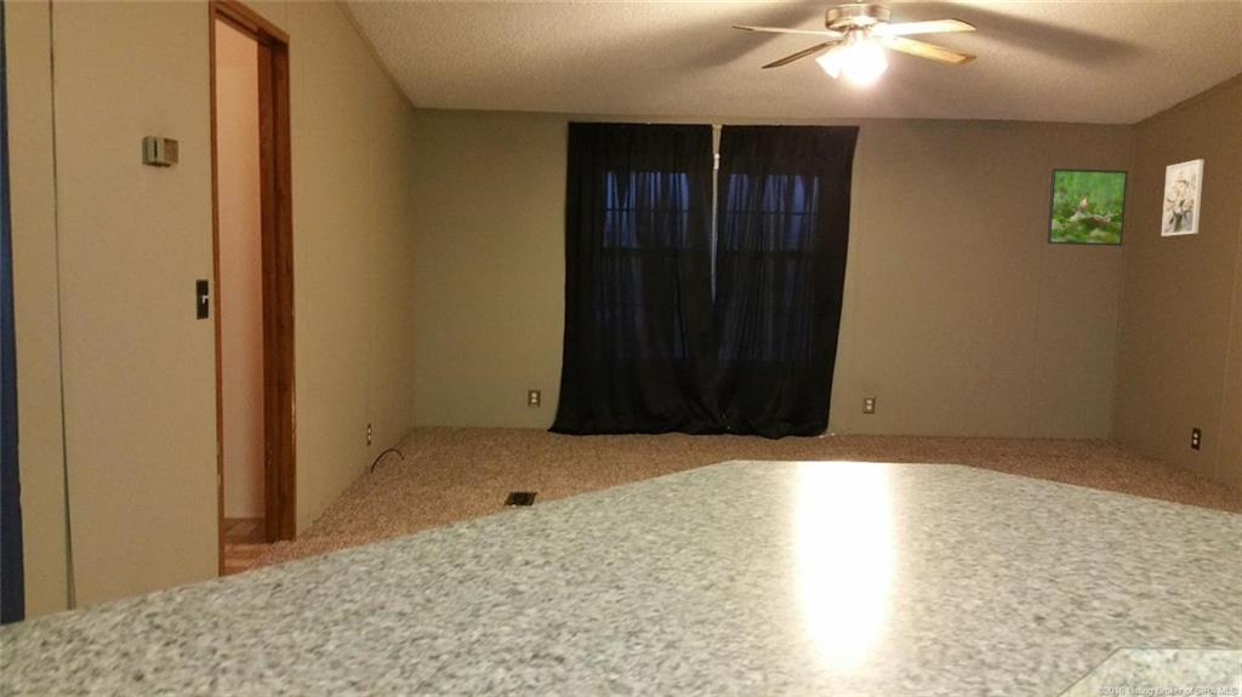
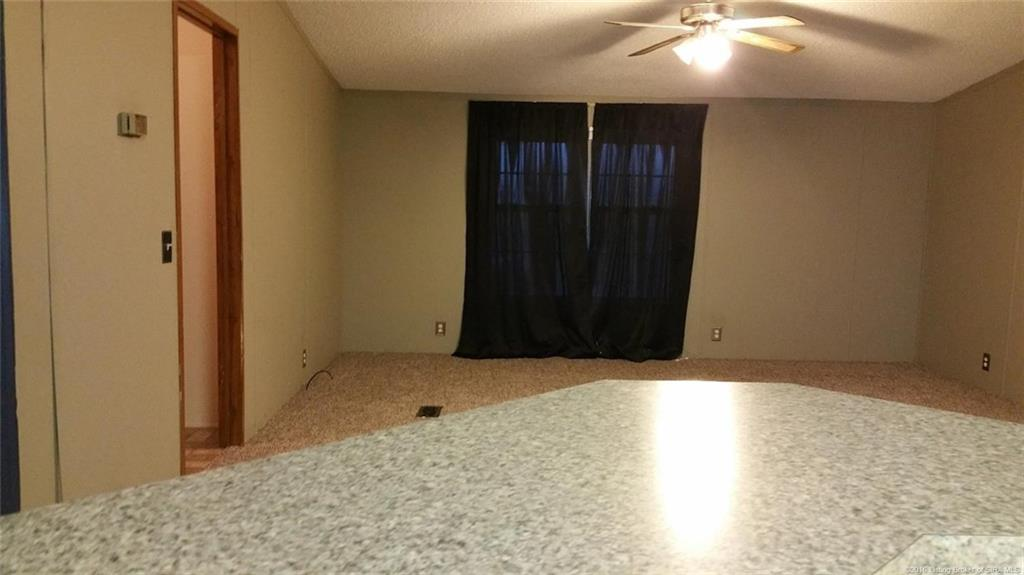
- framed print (1087, 207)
- wall art (1181, 199)
